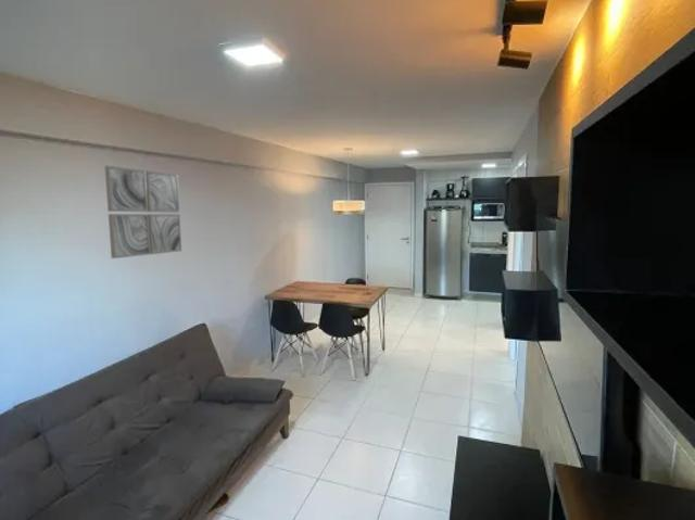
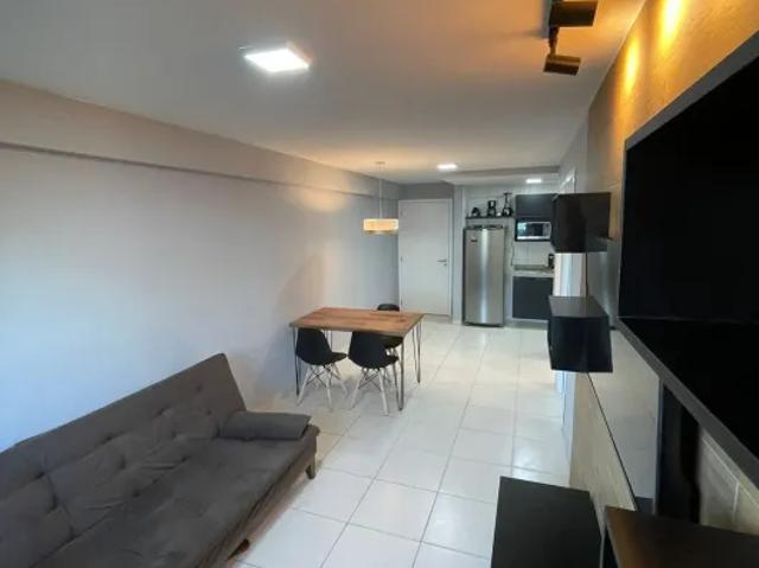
- wall art (147, 214)
